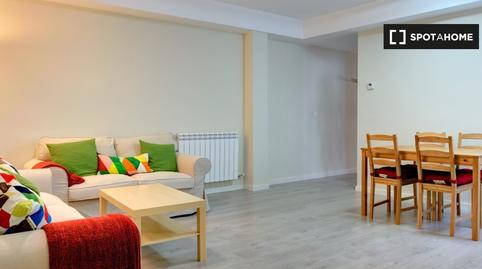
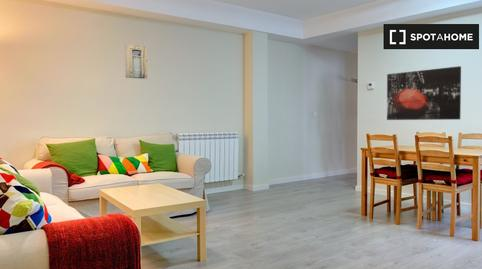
+ wall art (421, 95)
+ wall art (136, 62)
